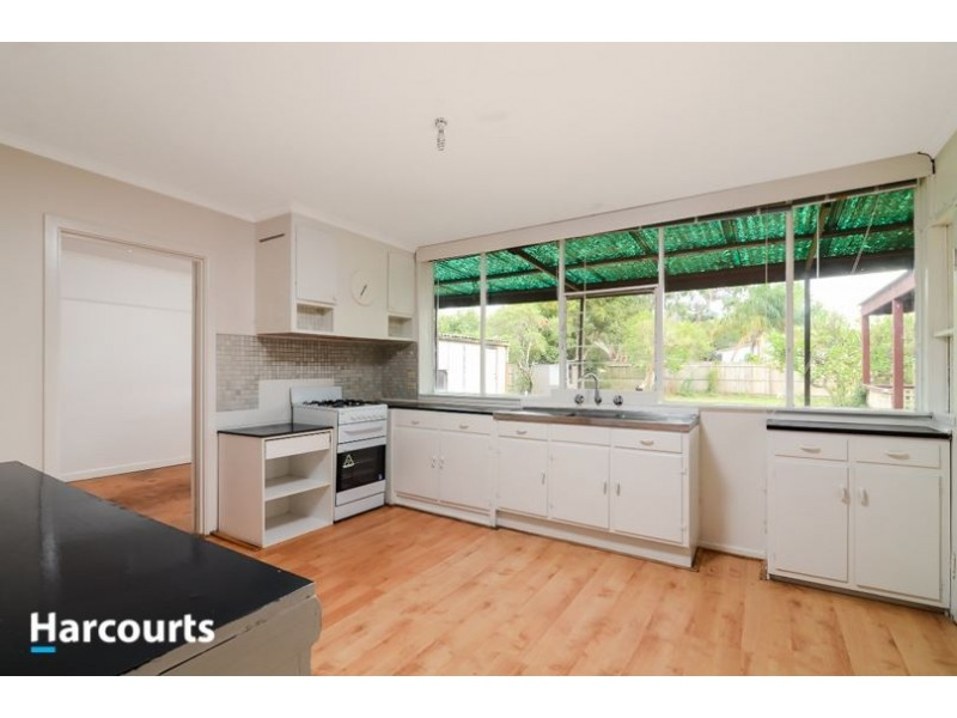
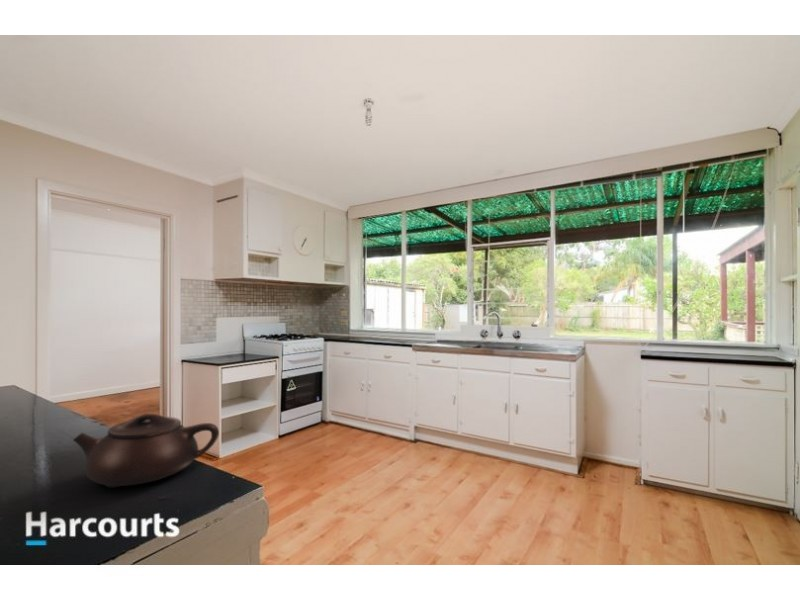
+ teapot (147, 443)
